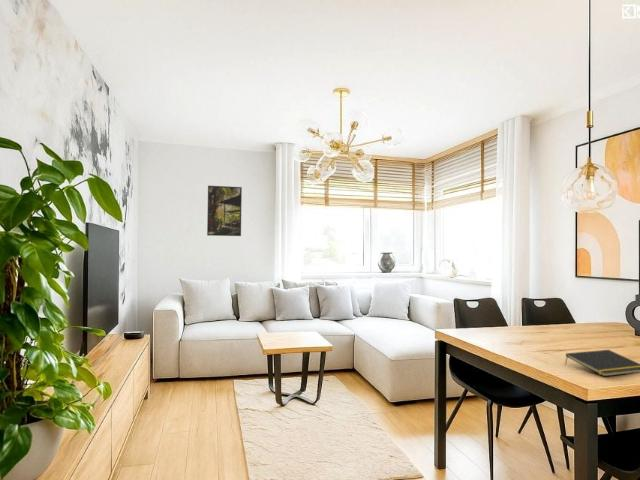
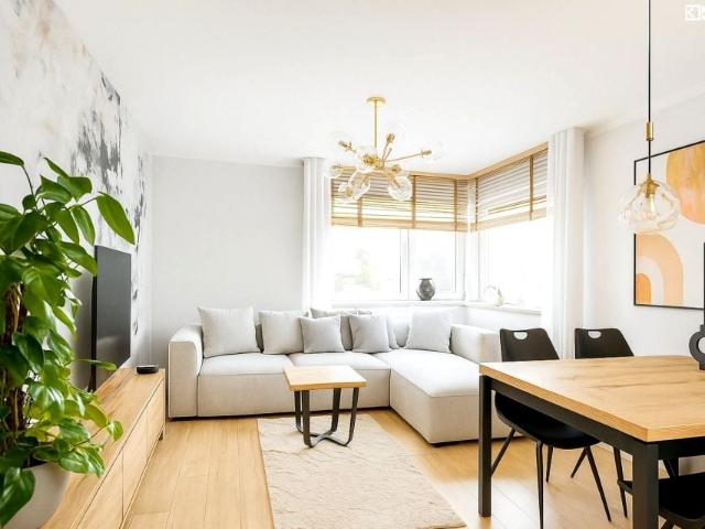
- notepad (606, 362)
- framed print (224, 211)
